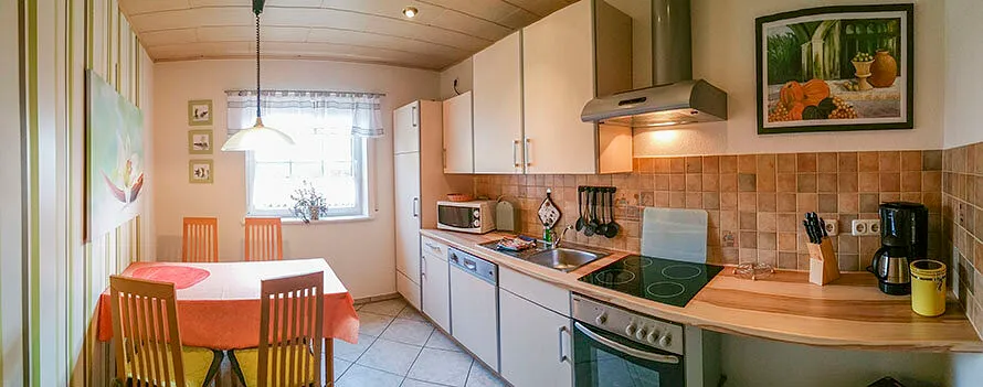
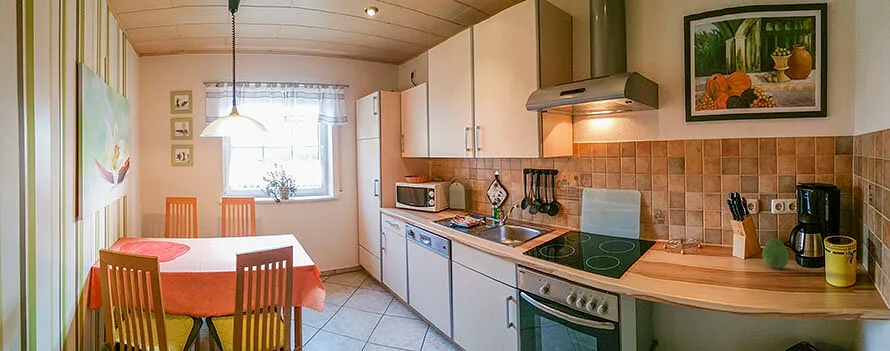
+ fruit (775, 253)
